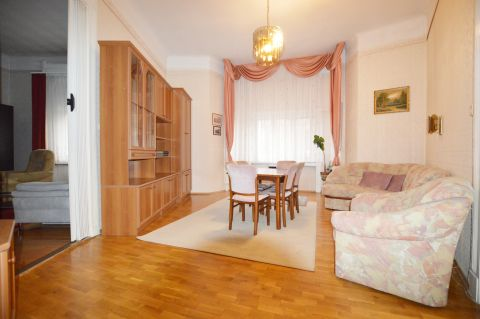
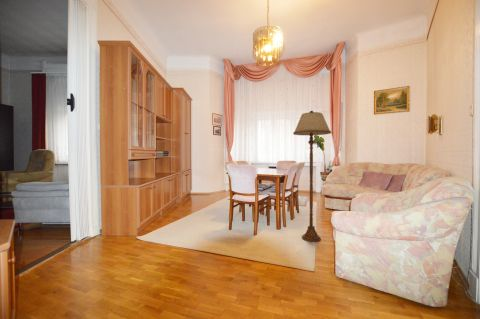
+ floor lamp (311, 174)
